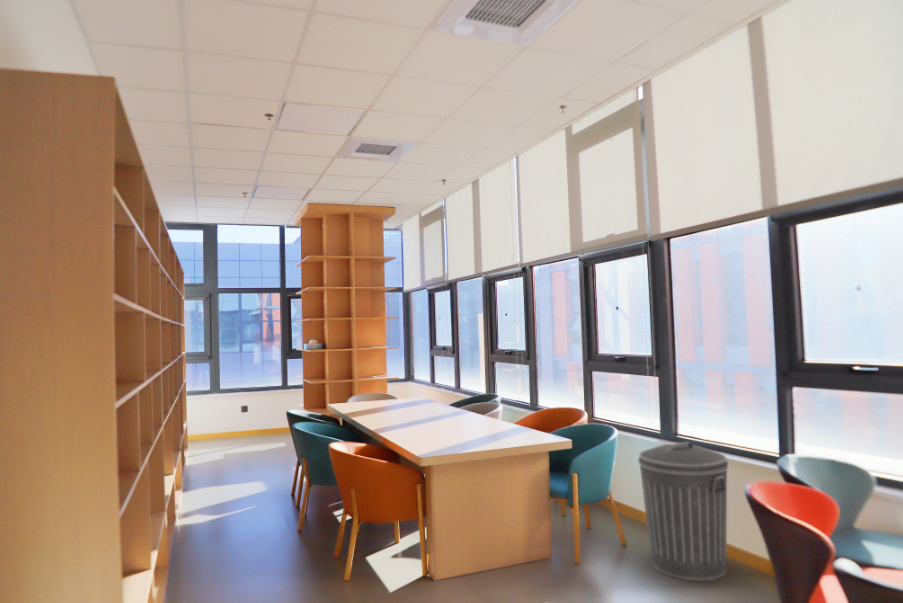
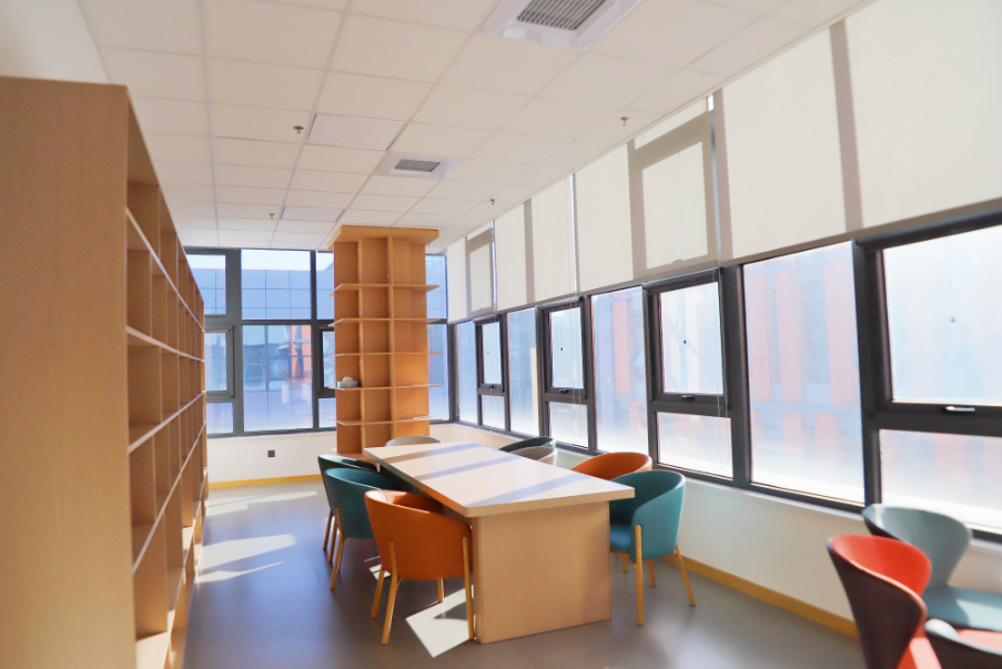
- trash can (684, 503)
